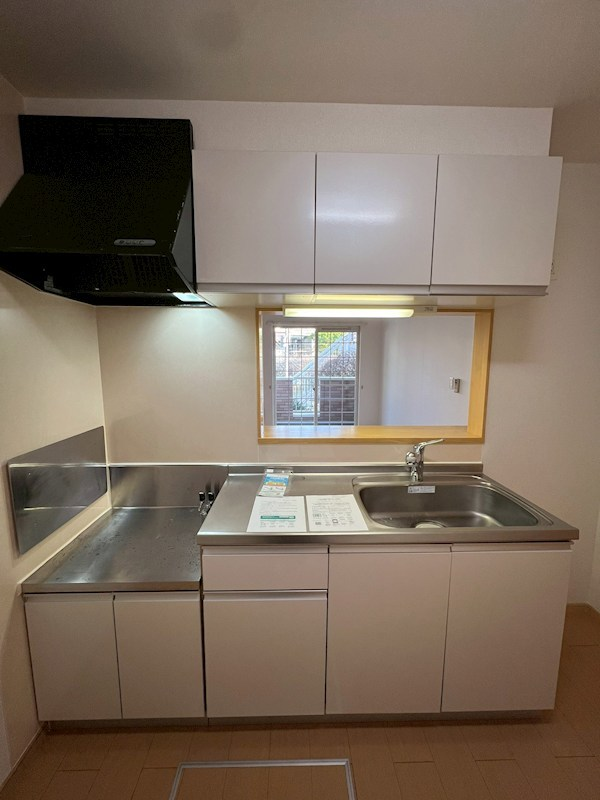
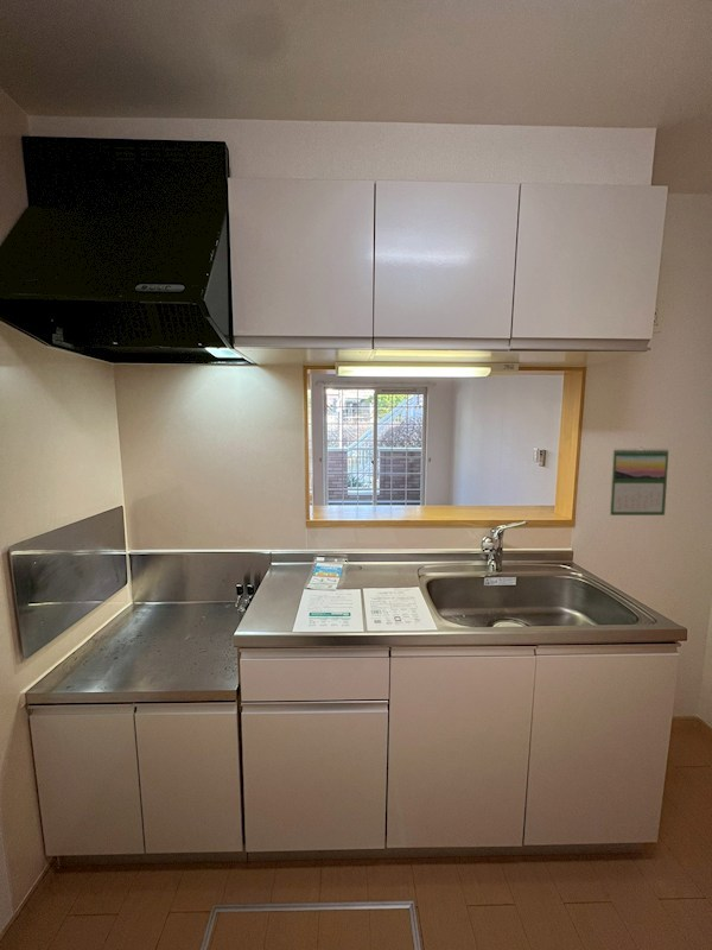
+ calendar (638, 481)
